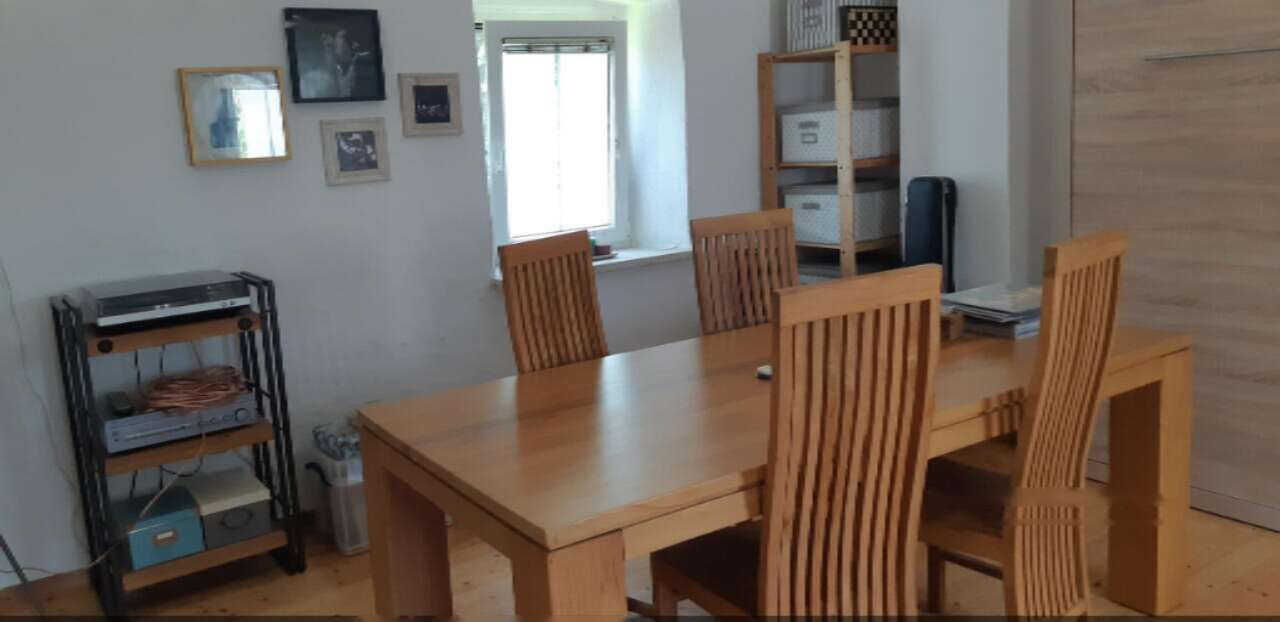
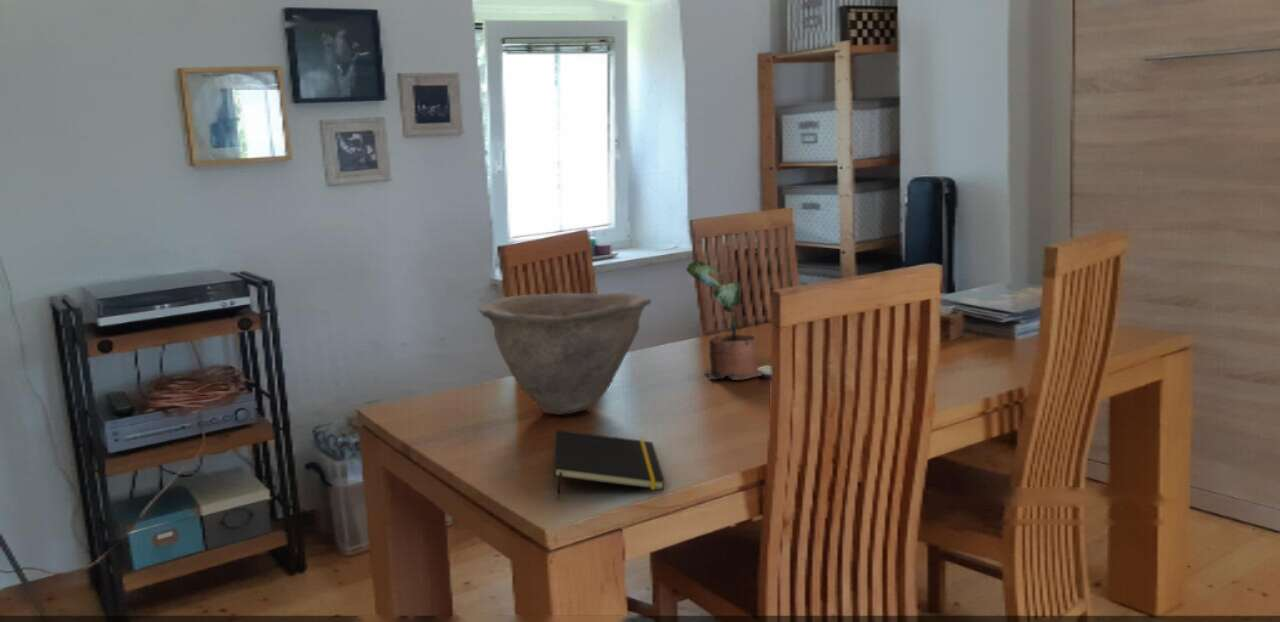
+ notepad (606, 458)
+ potted plant (731, 320)
+ bowl (568, 355)
